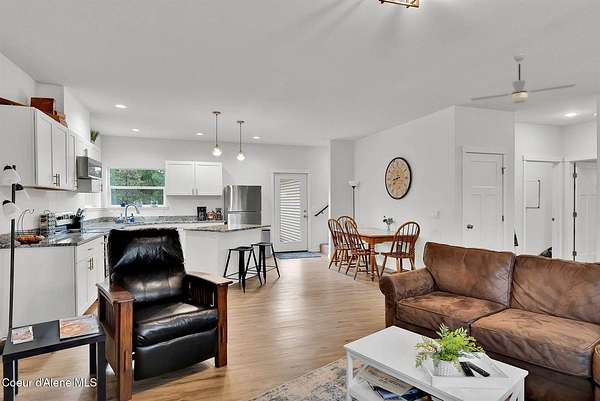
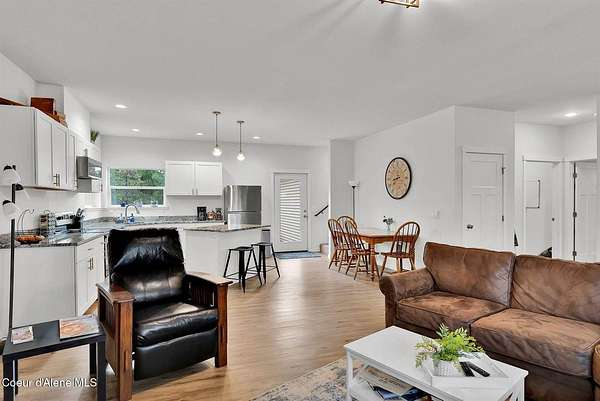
- ceiling fan (519, 78)
